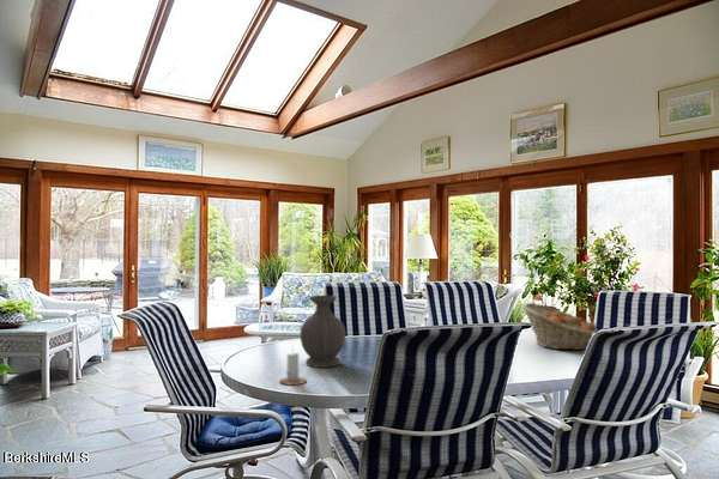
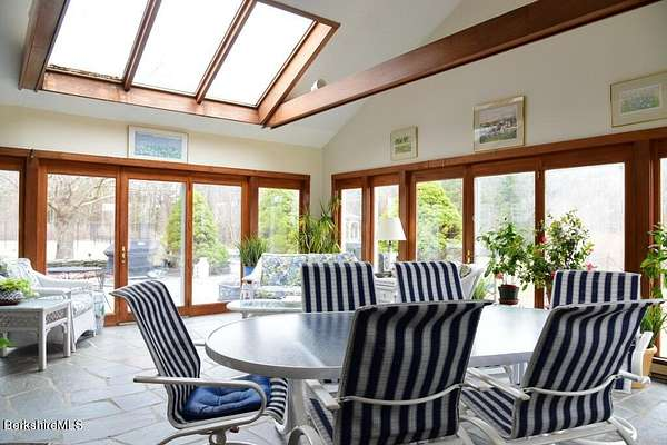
- vase (322, 329)
- fruit basket (560, 325)
- candle (292, 362)
